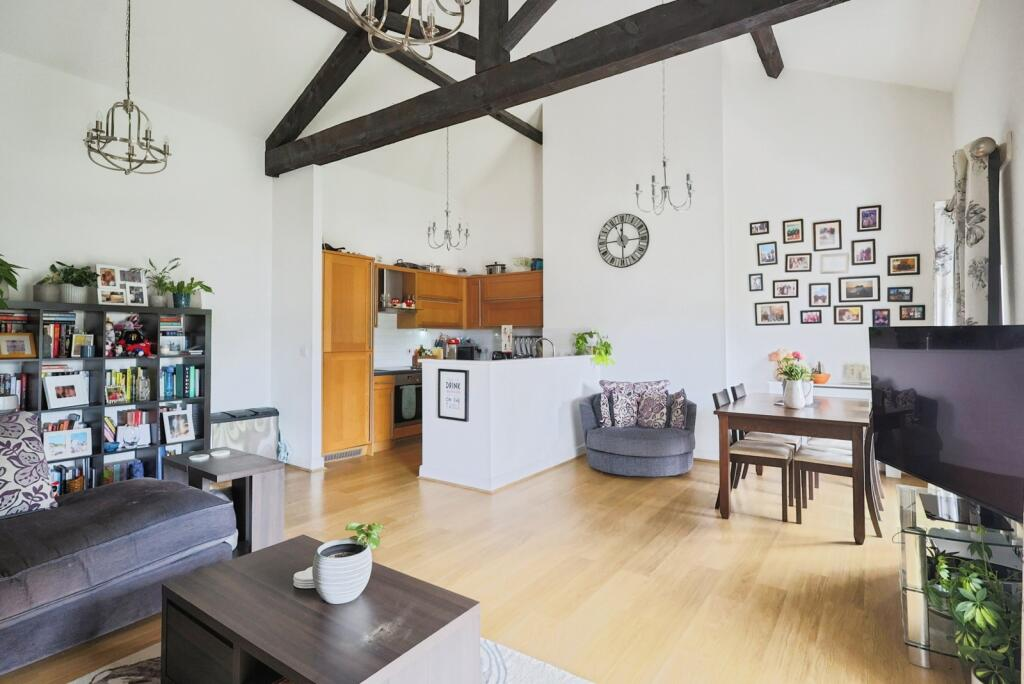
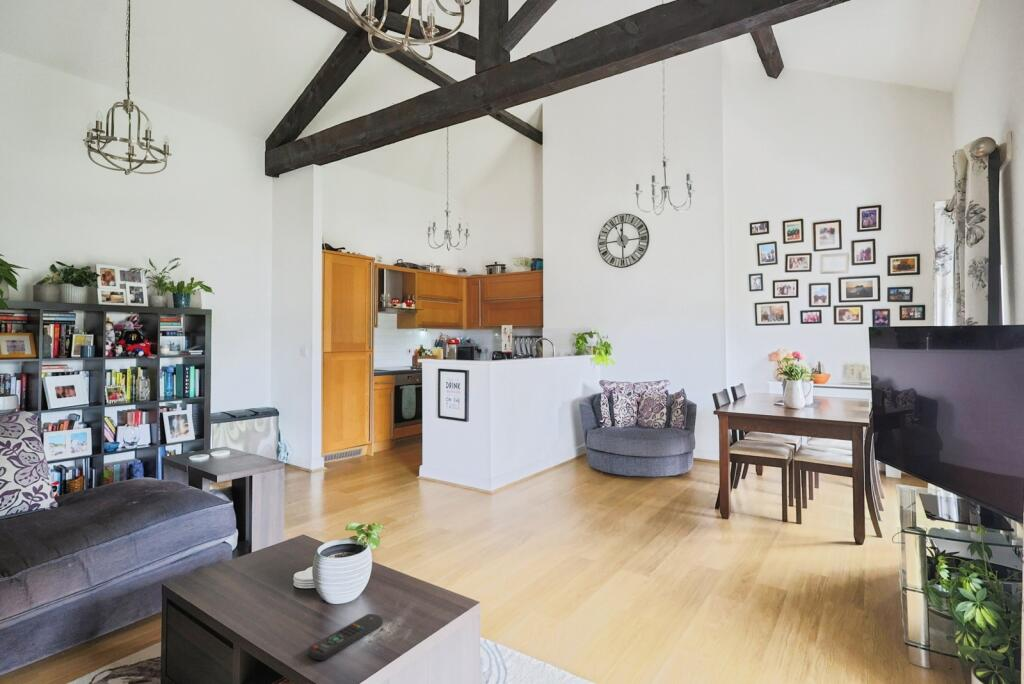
+ remote control (347, 635)
